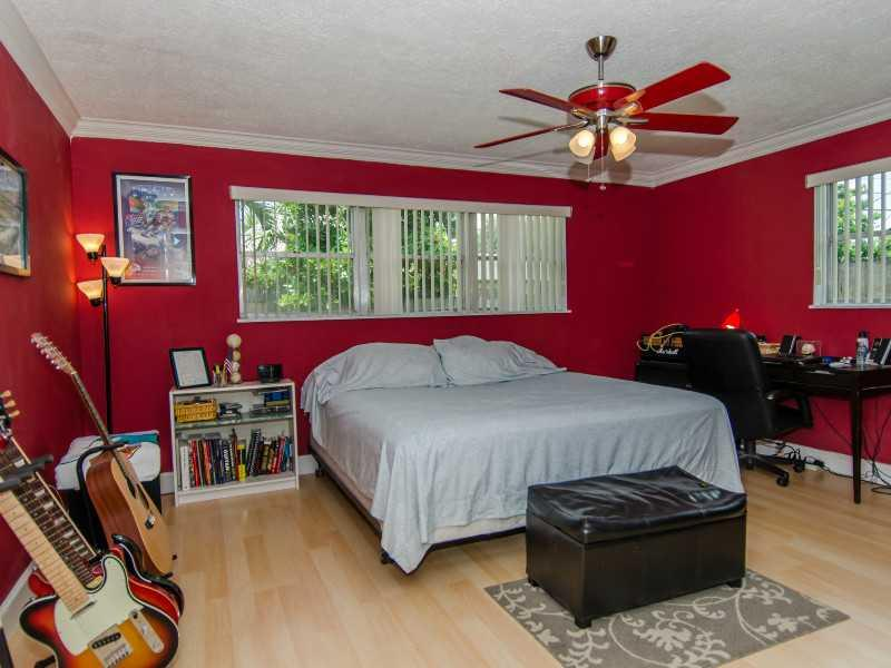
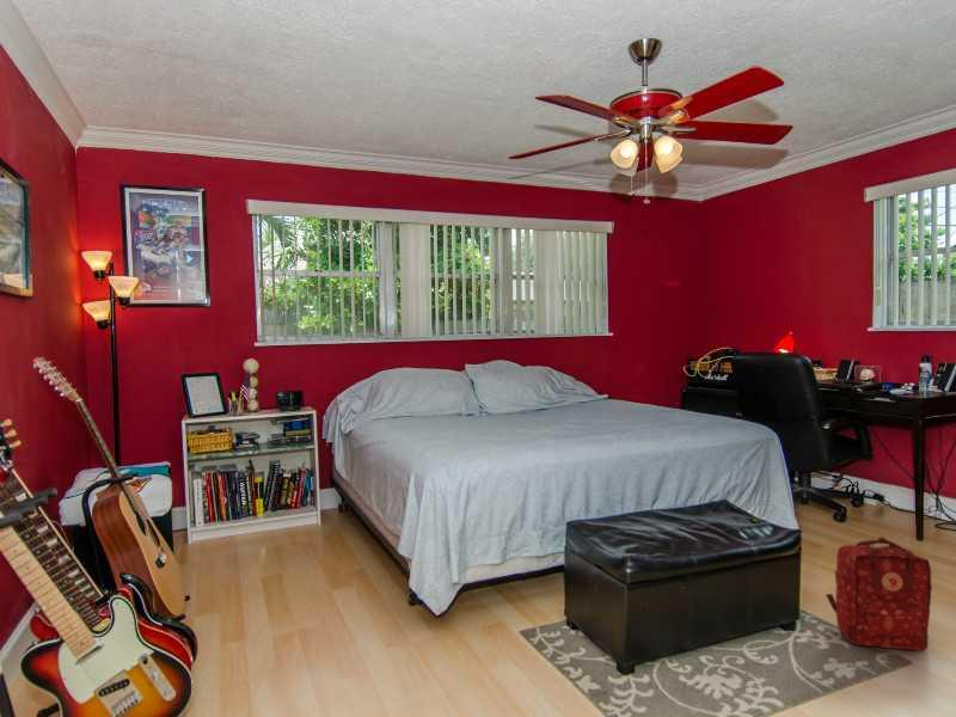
+ backpack (877, 586)
